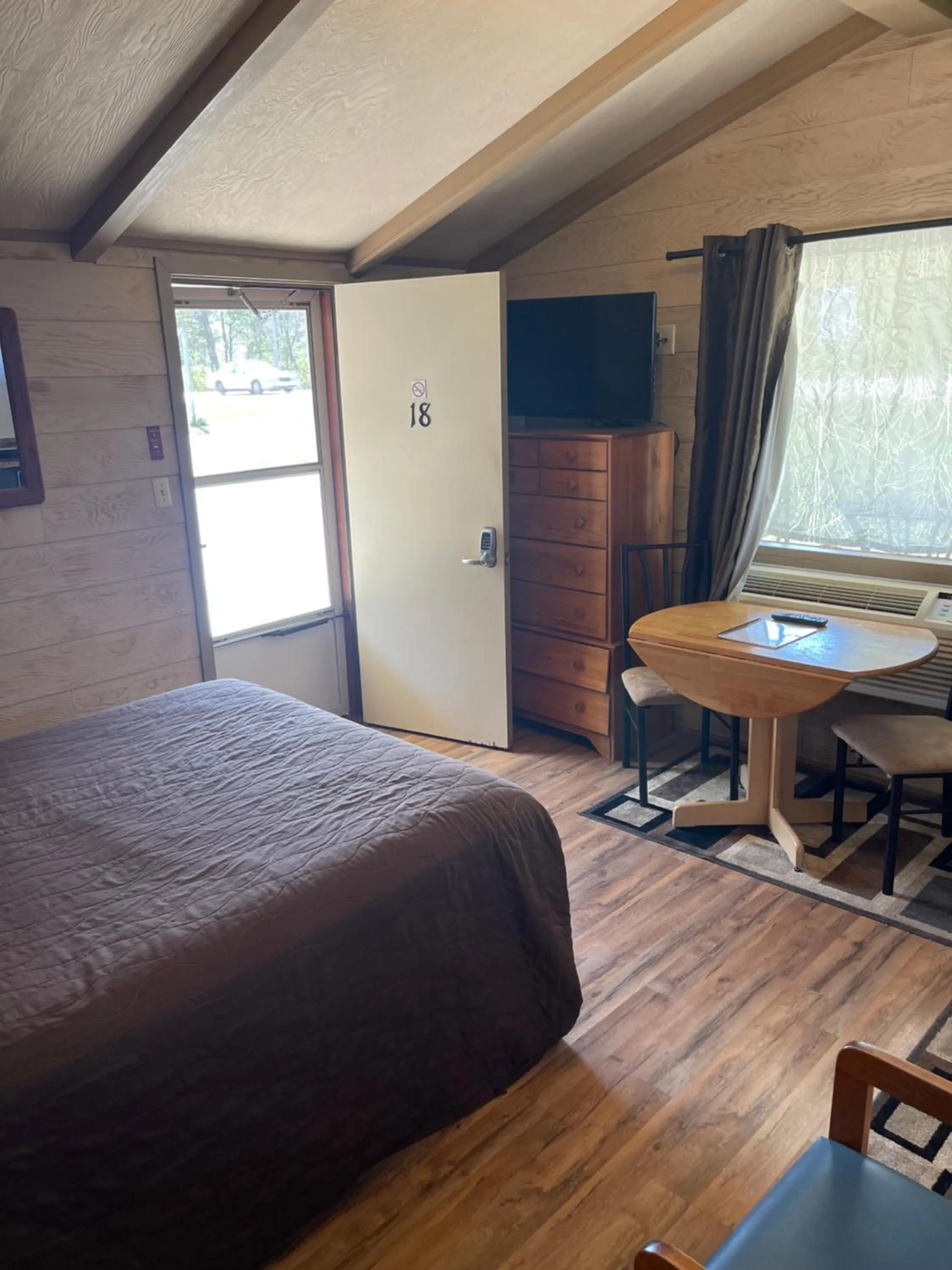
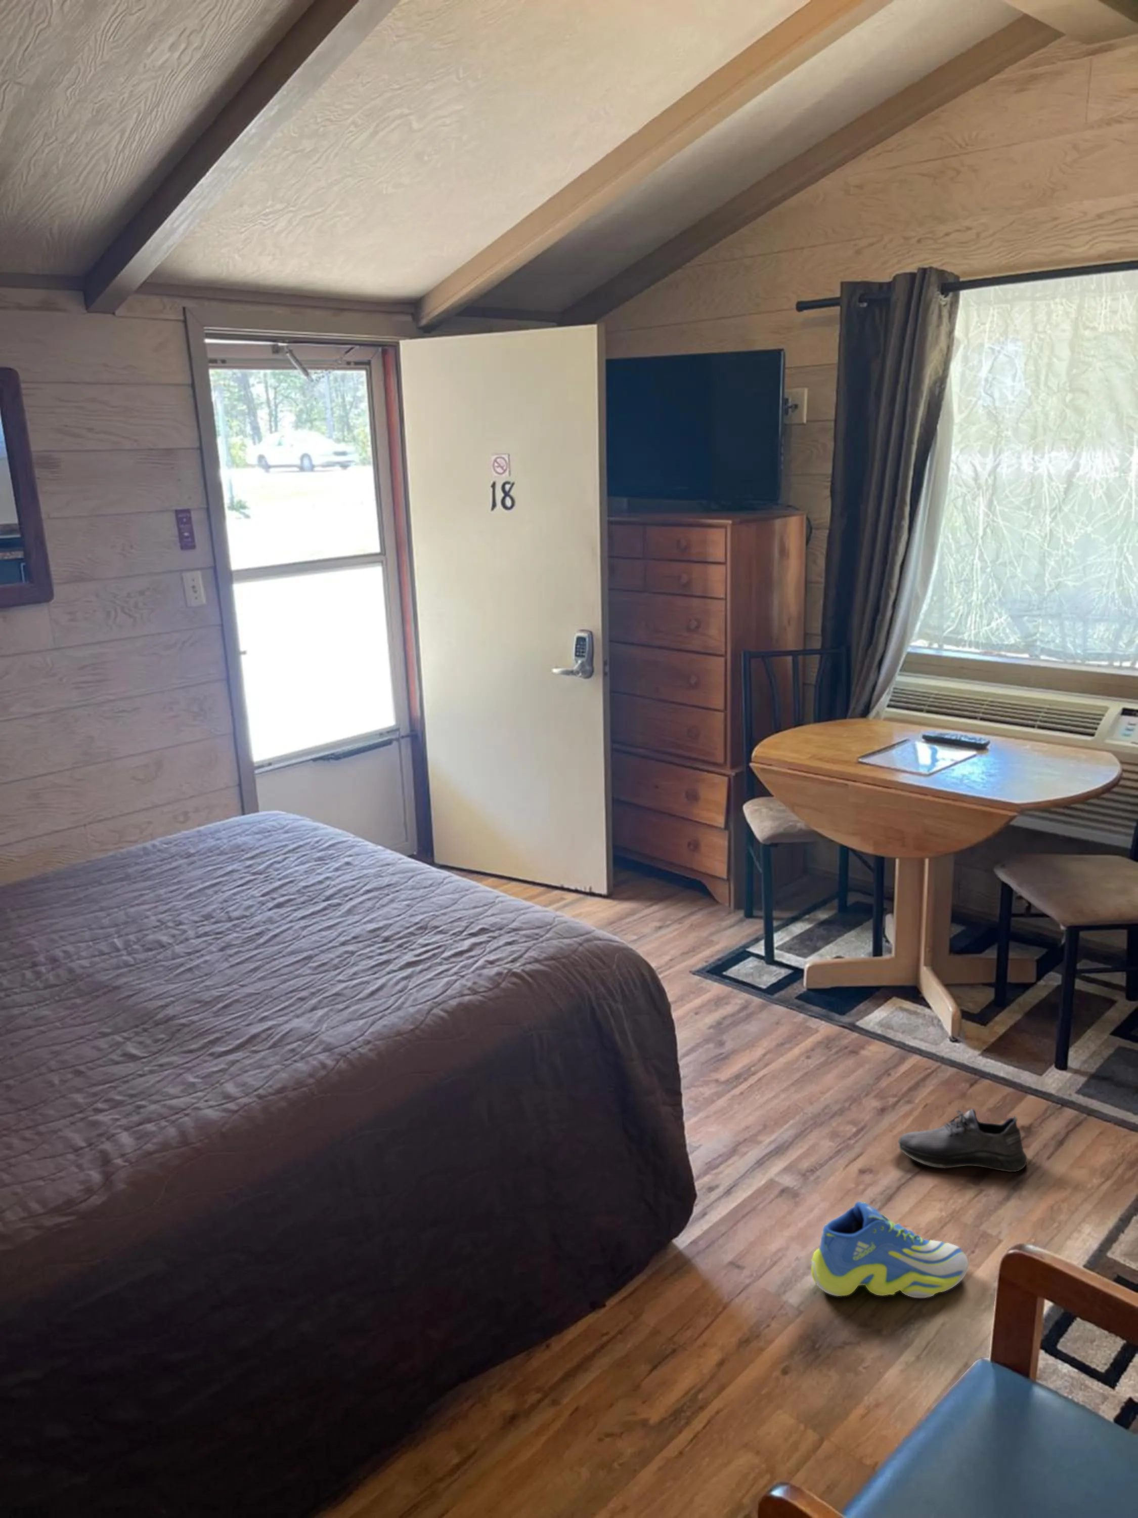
+ shoe (962, 1136)
+ sneaker (892, 1248)
